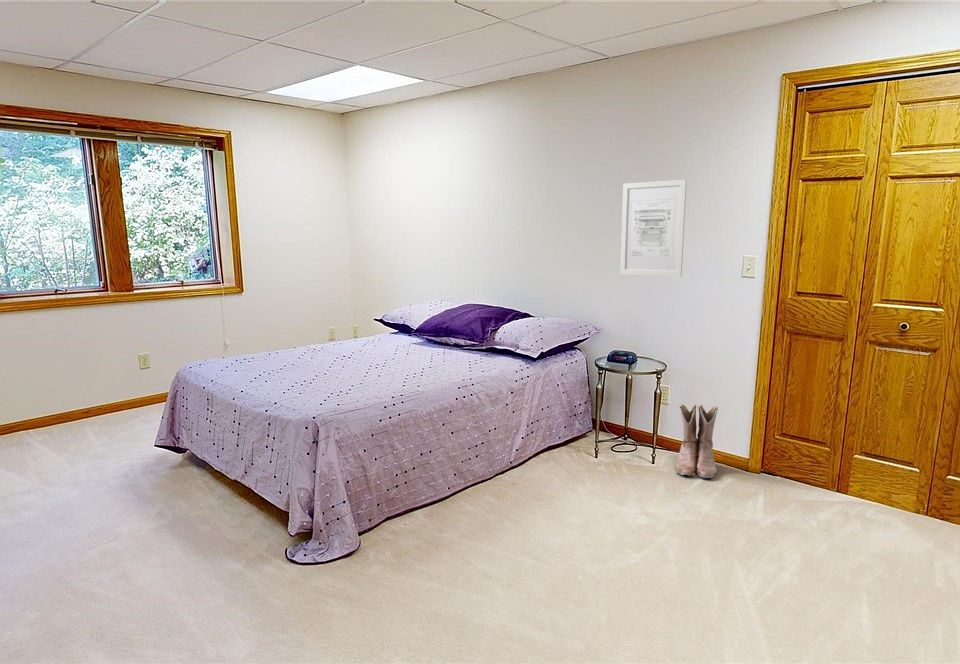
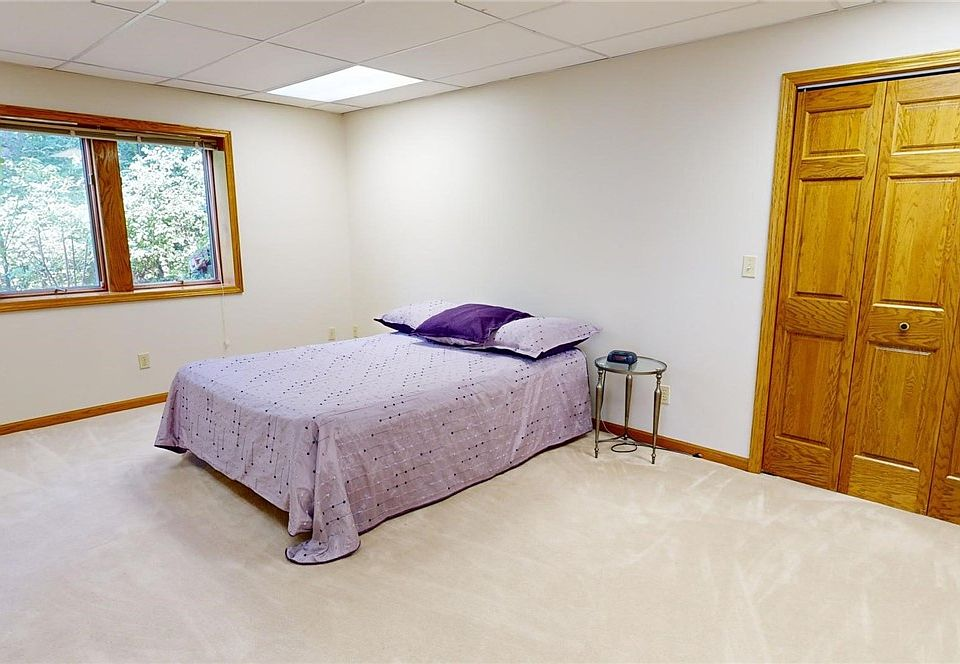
- wall art (651, 229)
- boots (698, 438)
